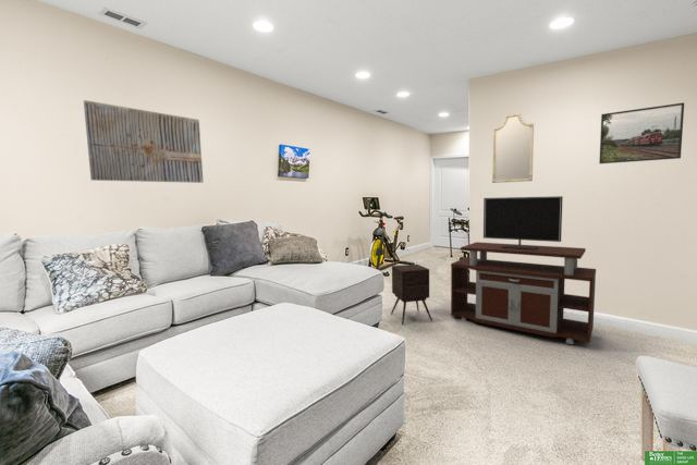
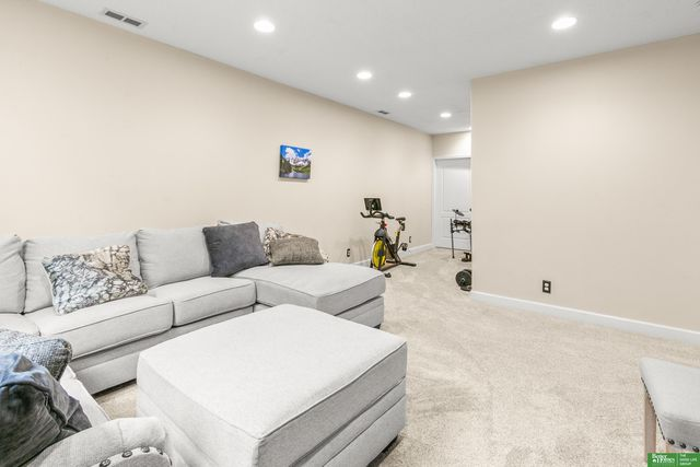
- tv stand (518, 262)
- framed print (638, 135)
- wall art (150, 146)
- side table (411, 293)
- home mirror (512, 148)
